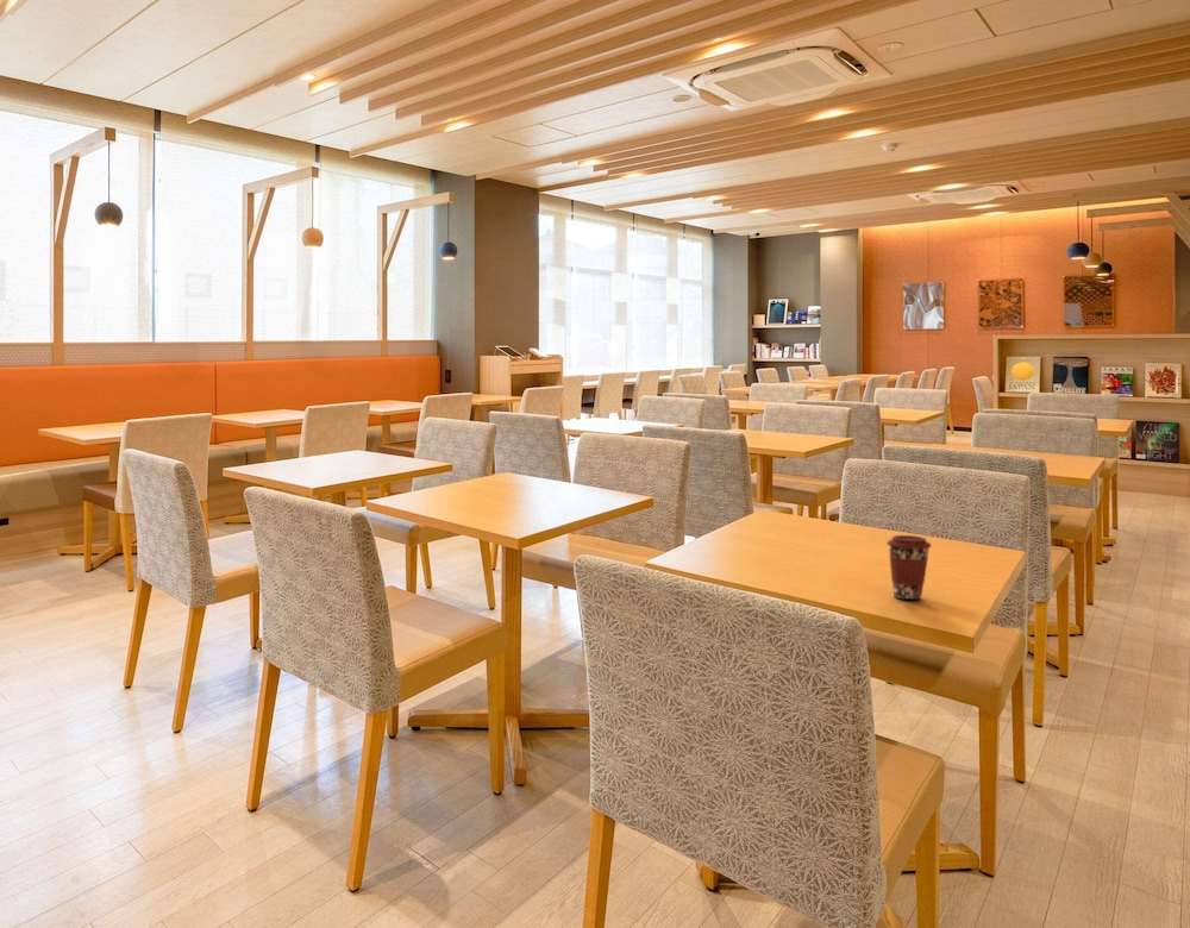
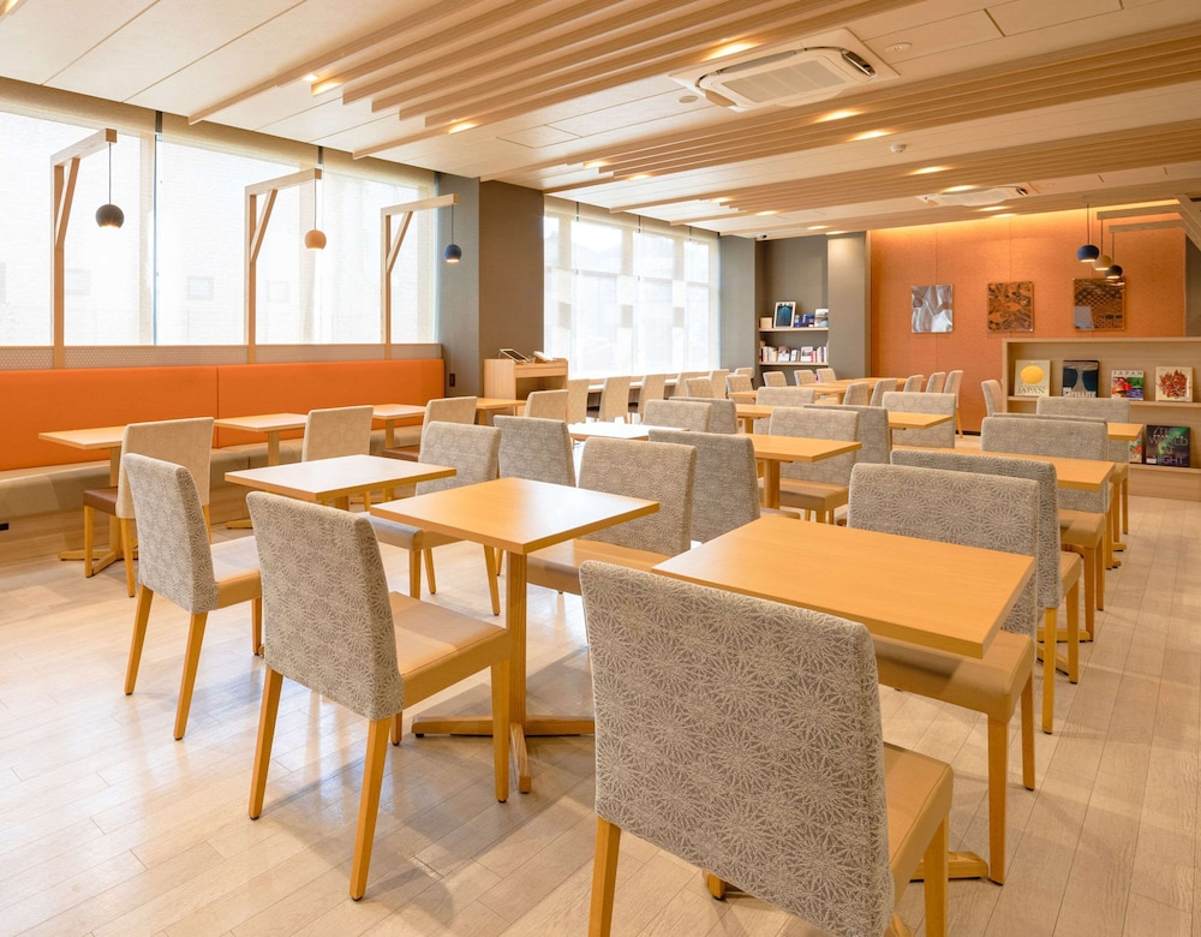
- coffee cup (908, 566)
